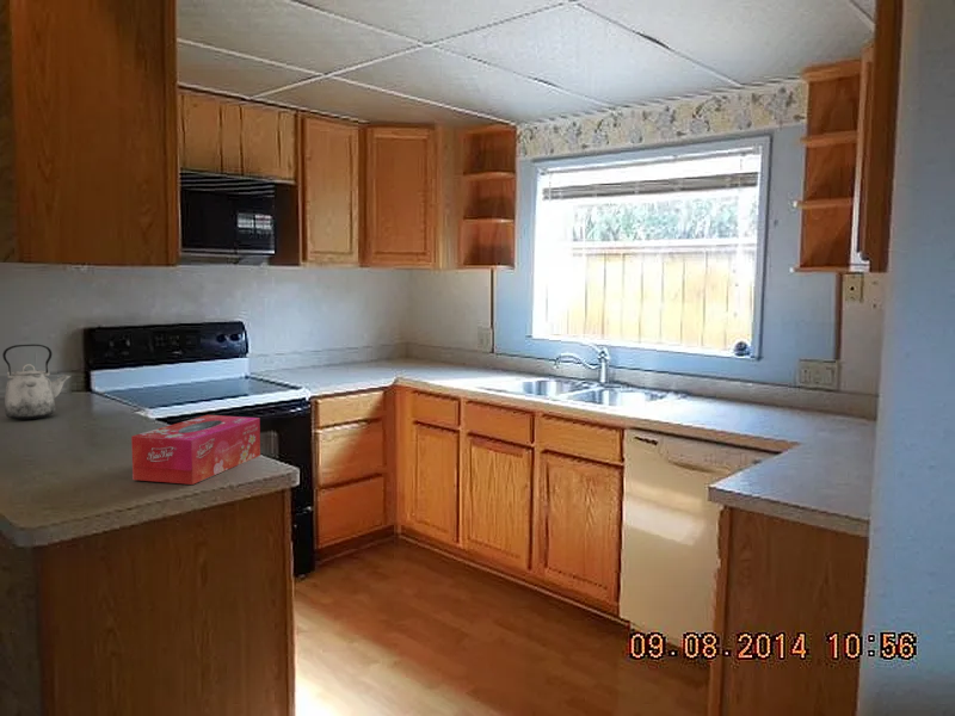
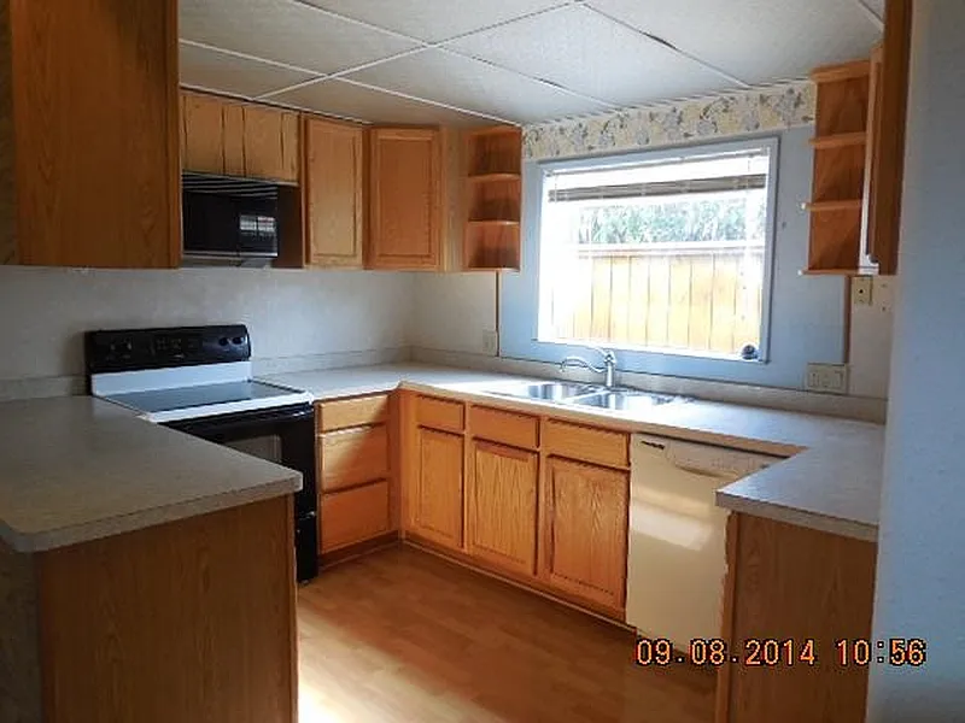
- tissue box (201, 446)
- kettle (38, 379)
